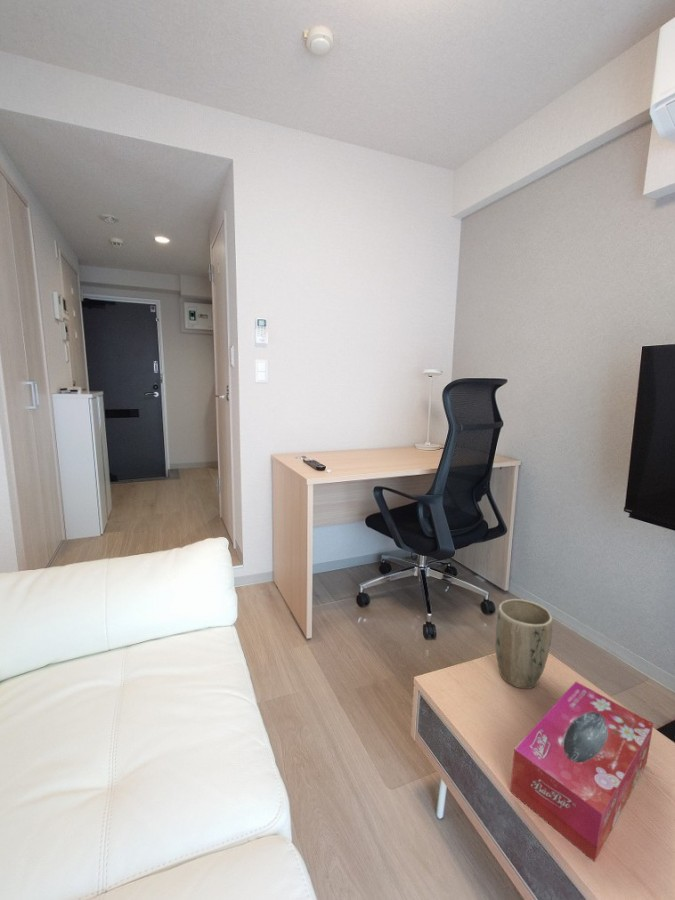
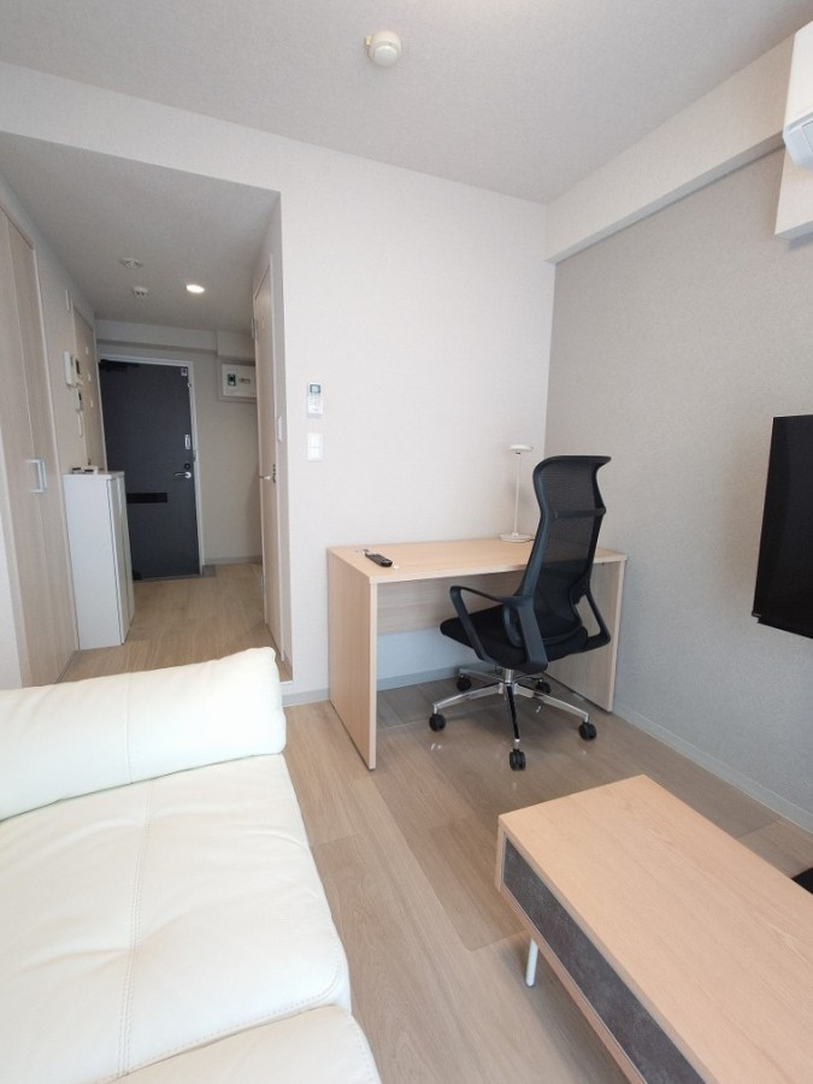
- plant pot (521, 644)
- tissue box (583, 756)
